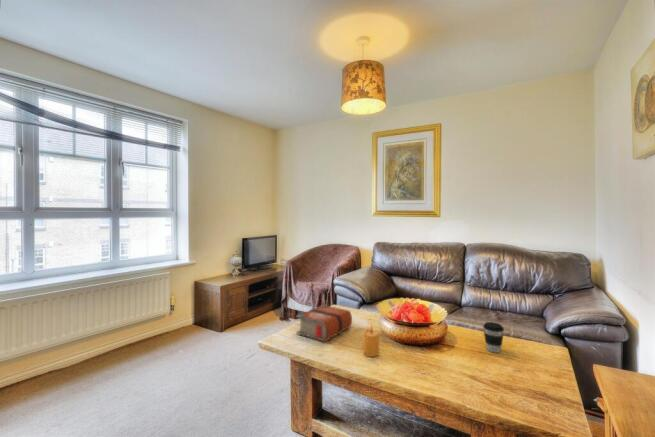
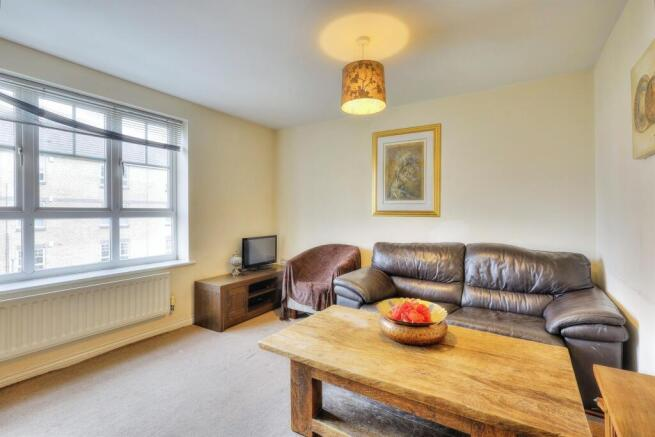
- coffee cup (493, 337)
- bible (323, 320)
- candle (371, 338)
